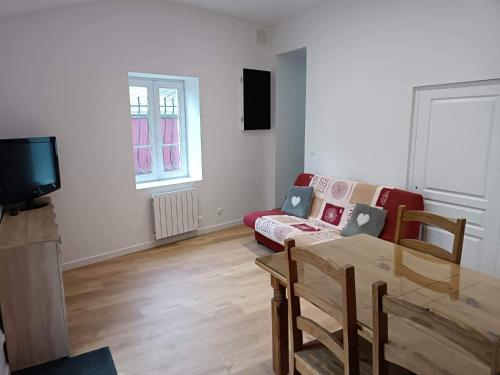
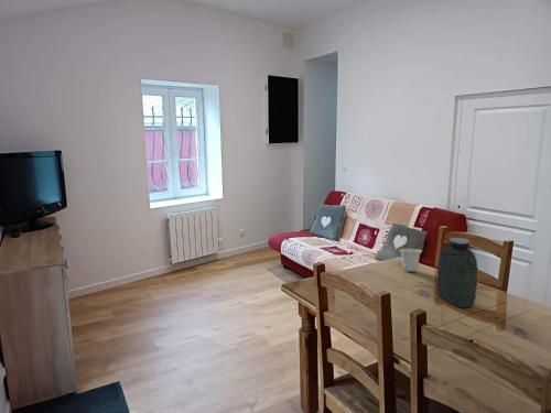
+ cup (410, 259)
+ water jug (456, 270)
